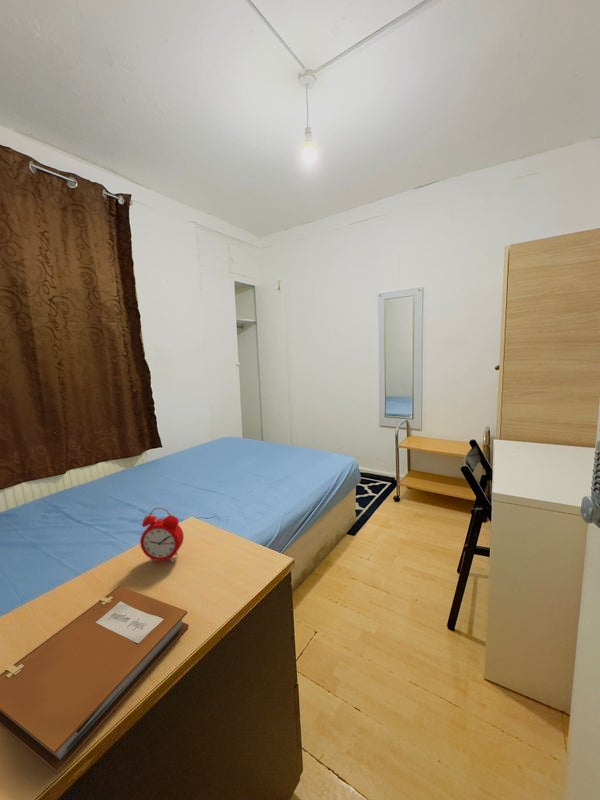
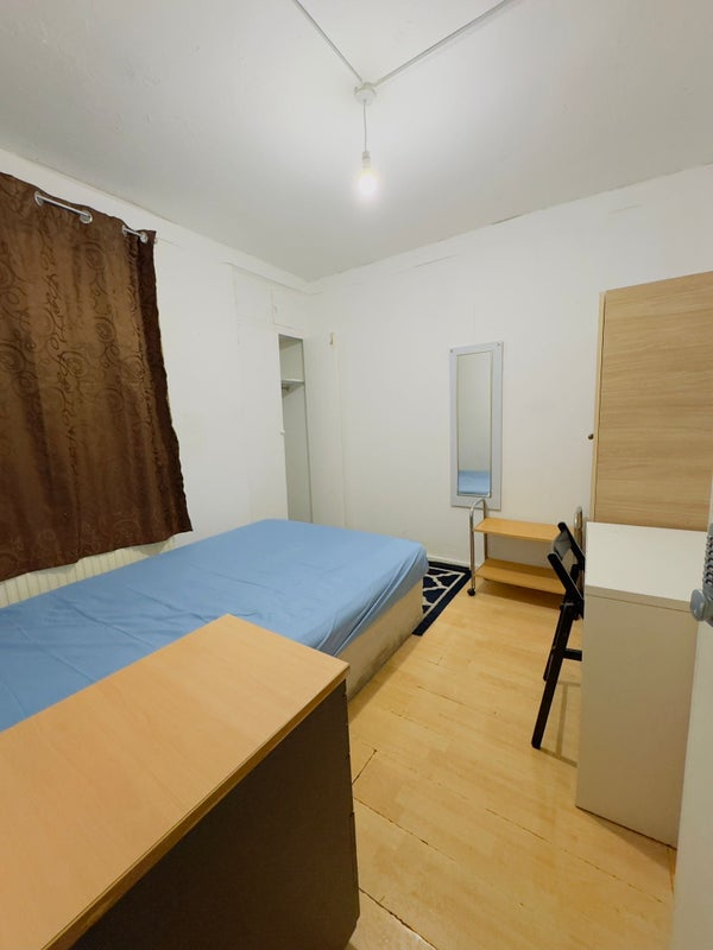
- notebook (98, 650)
- alarm clock (161, 533)
